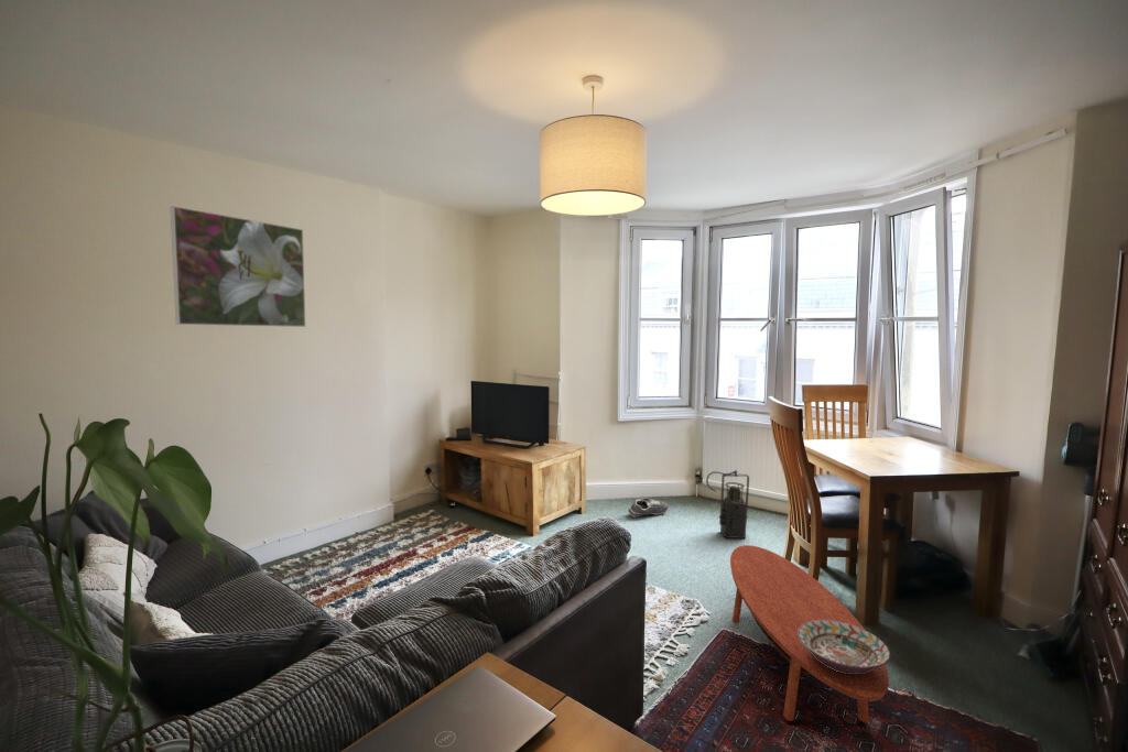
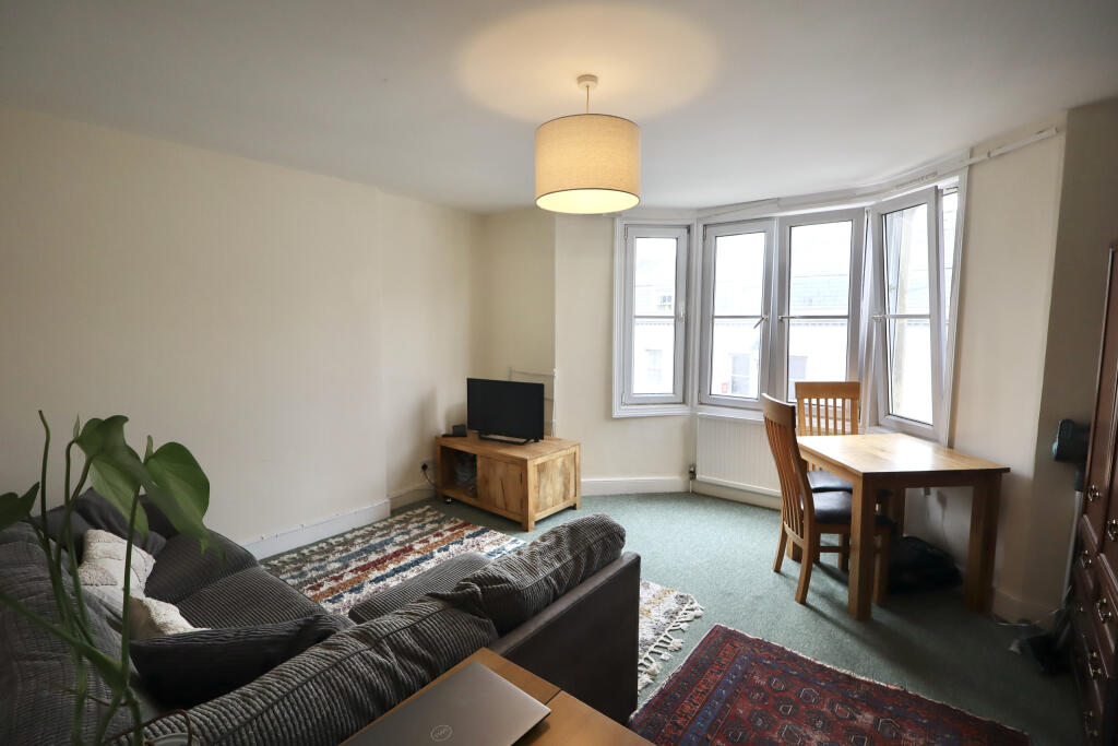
- decorative bowl (842, 651)
- shoe (648, 505)
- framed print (245, 272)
- coffee table (791, 632)
- lantern (726, 502)
